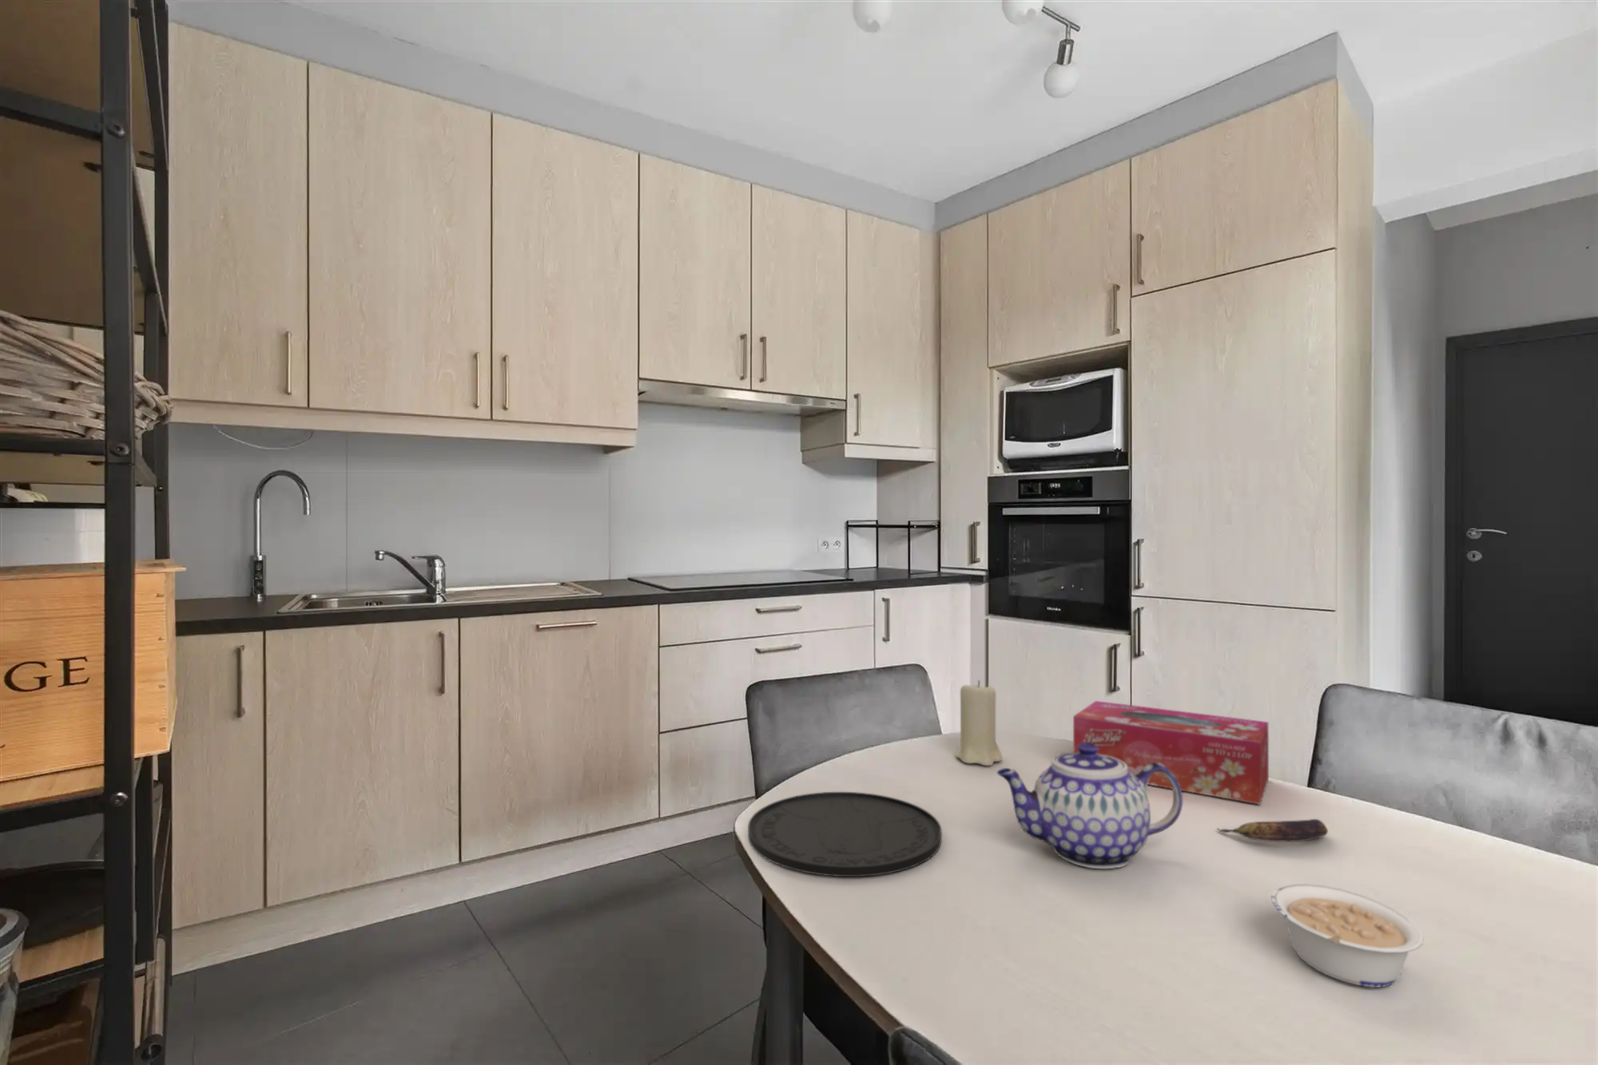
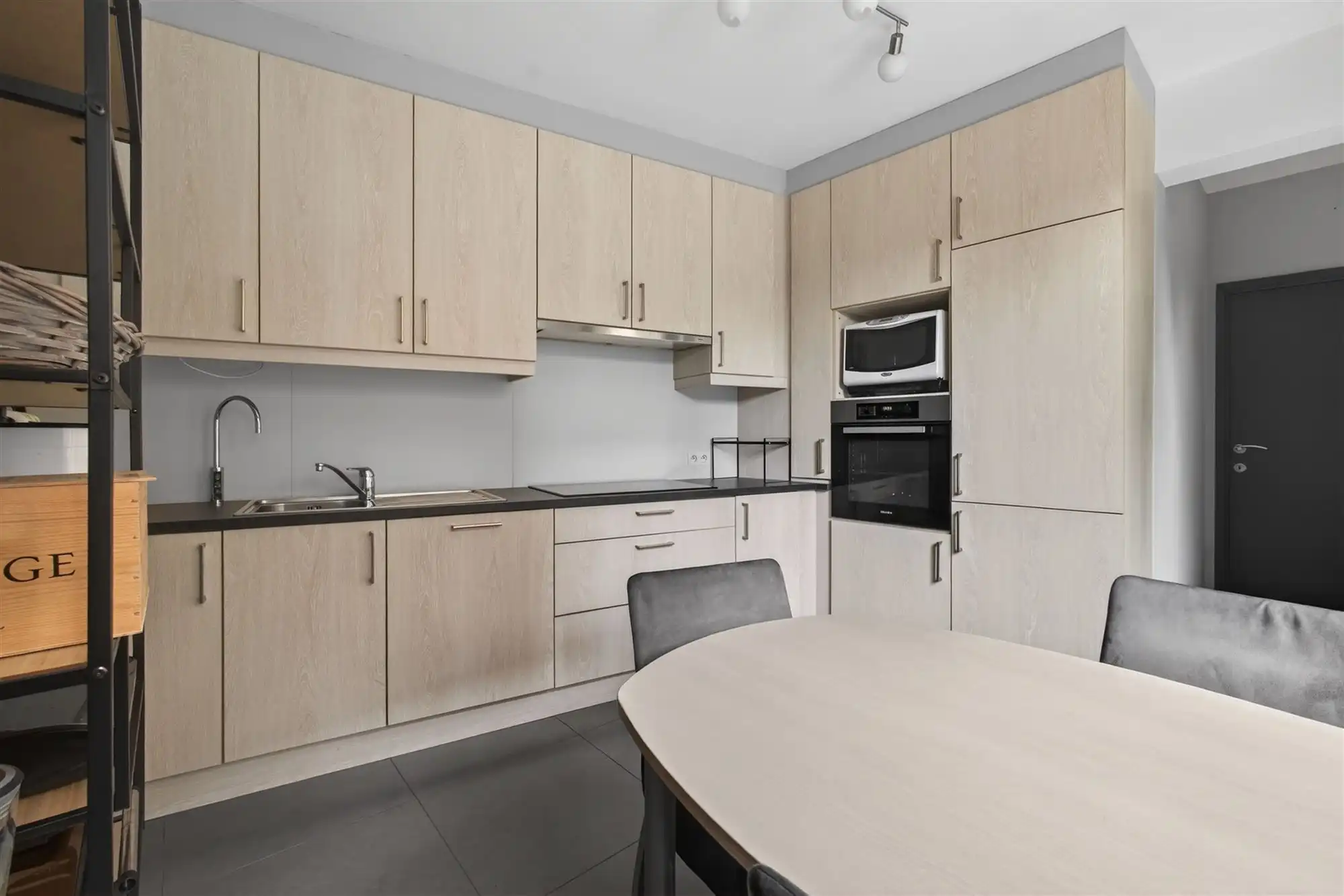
- tissue box (1169, 746)
- fruit (1282, 828)
- legume (1346, 935)
- teapot (1089, 798)
- plate (844, 828)
- candle (979, 719)
